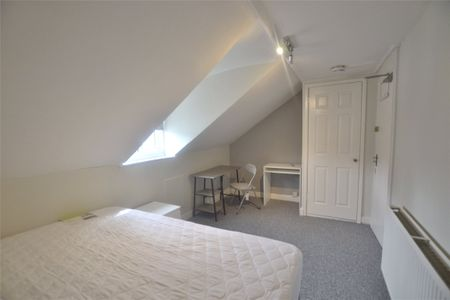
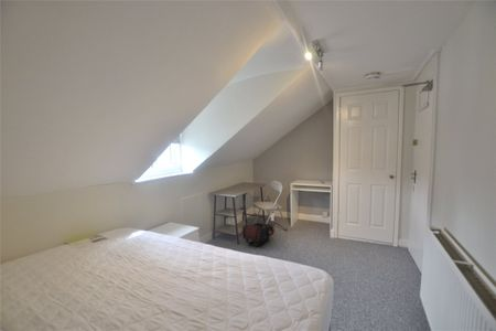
+ satchel (259, 233)
